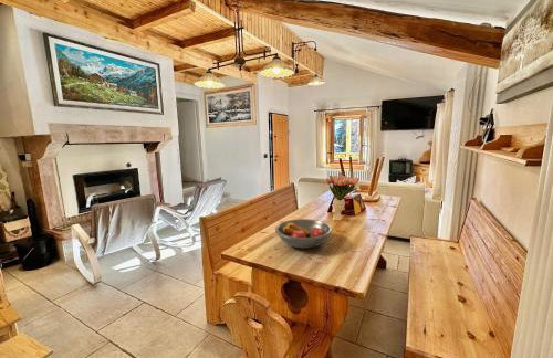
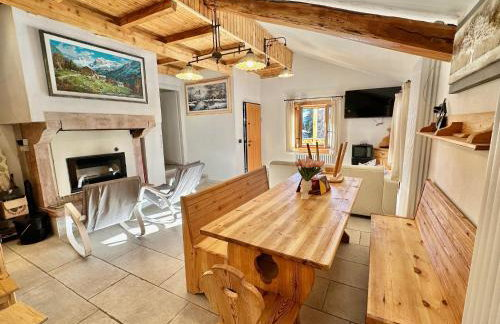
- fruit bowl (303, 233)
